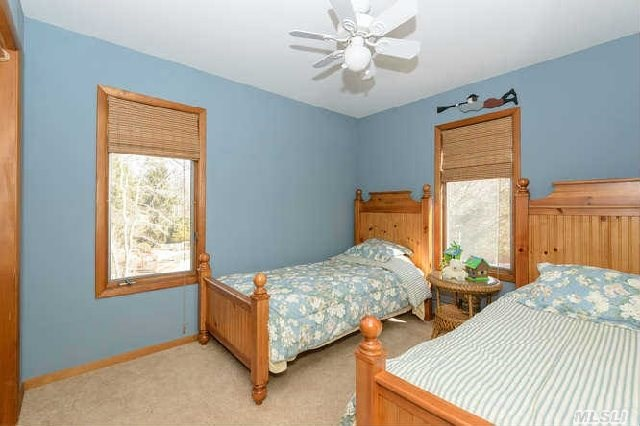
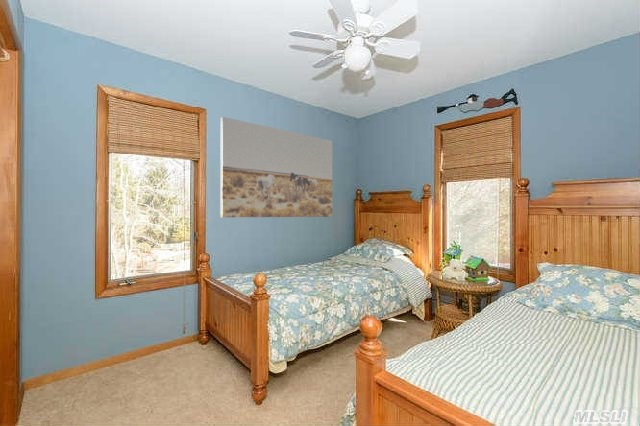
+ wall art (283, 173)
